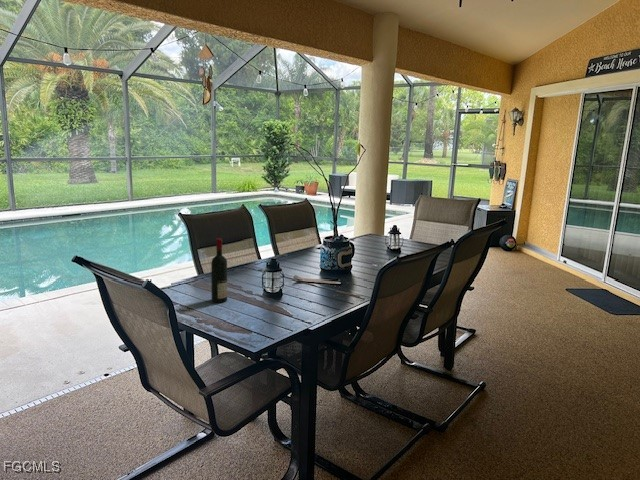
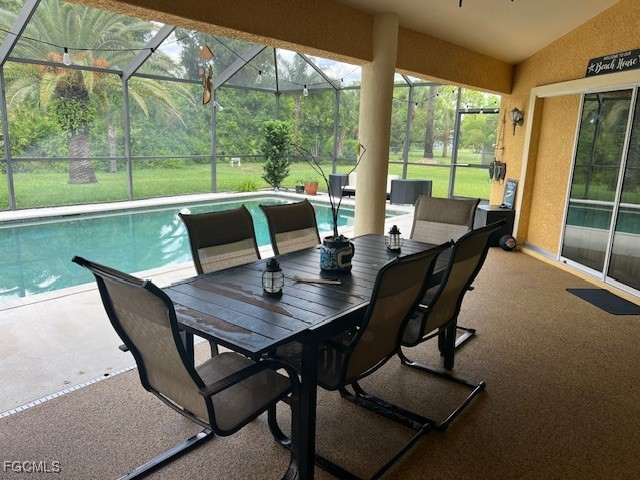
- alcohol (219, 269)
